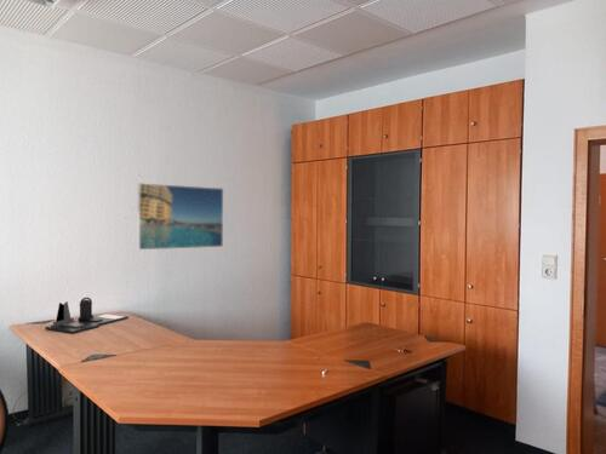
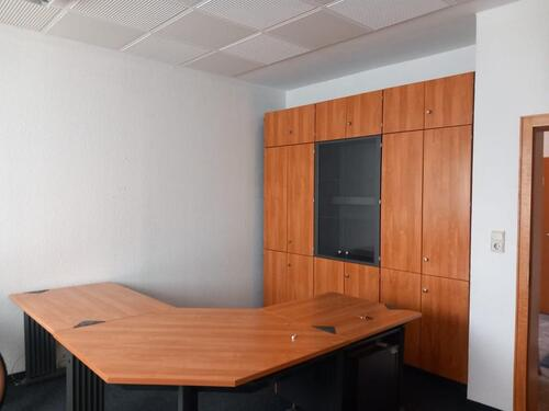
- desk organizer (90, 311)
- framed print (183, 217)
